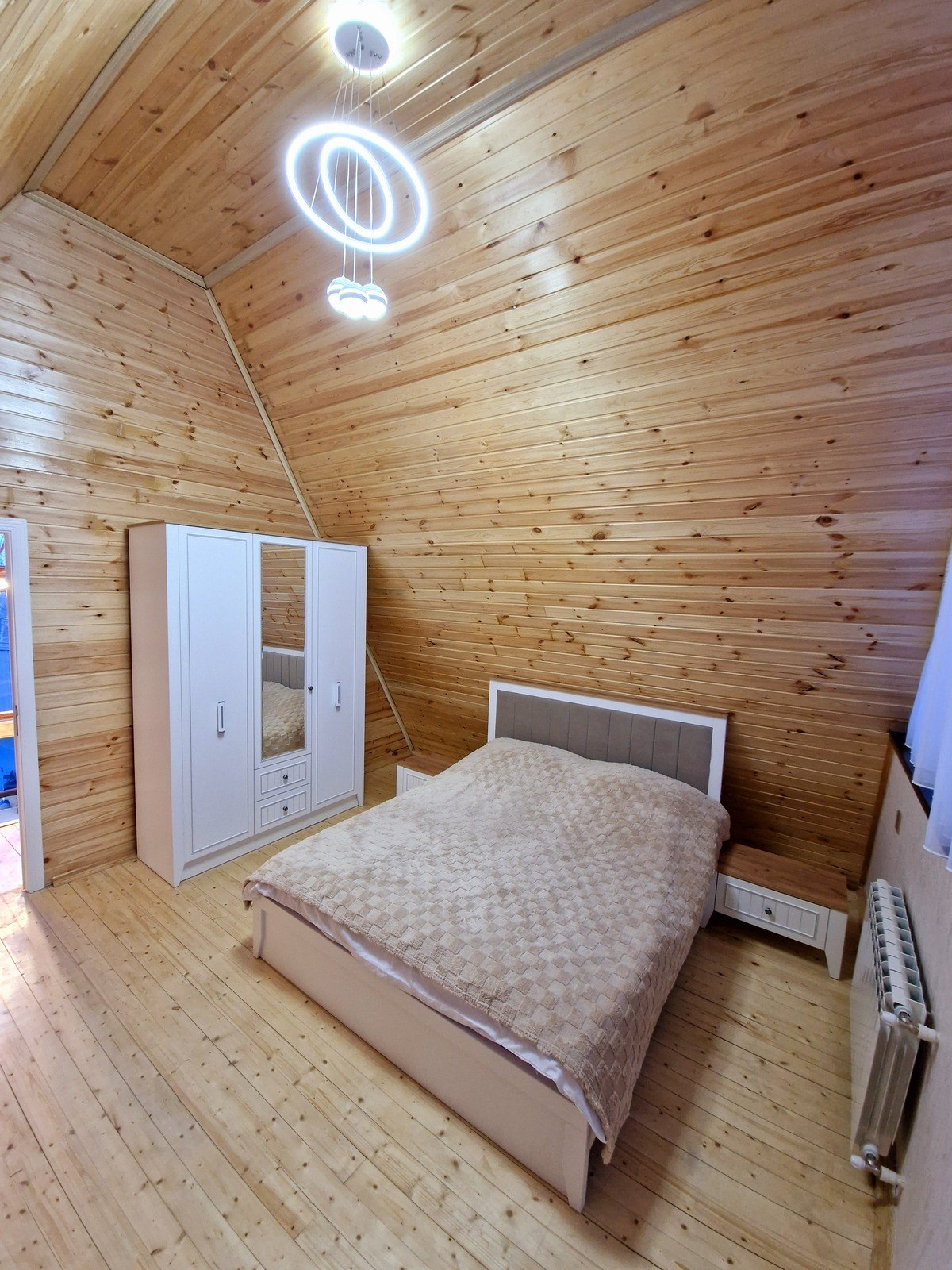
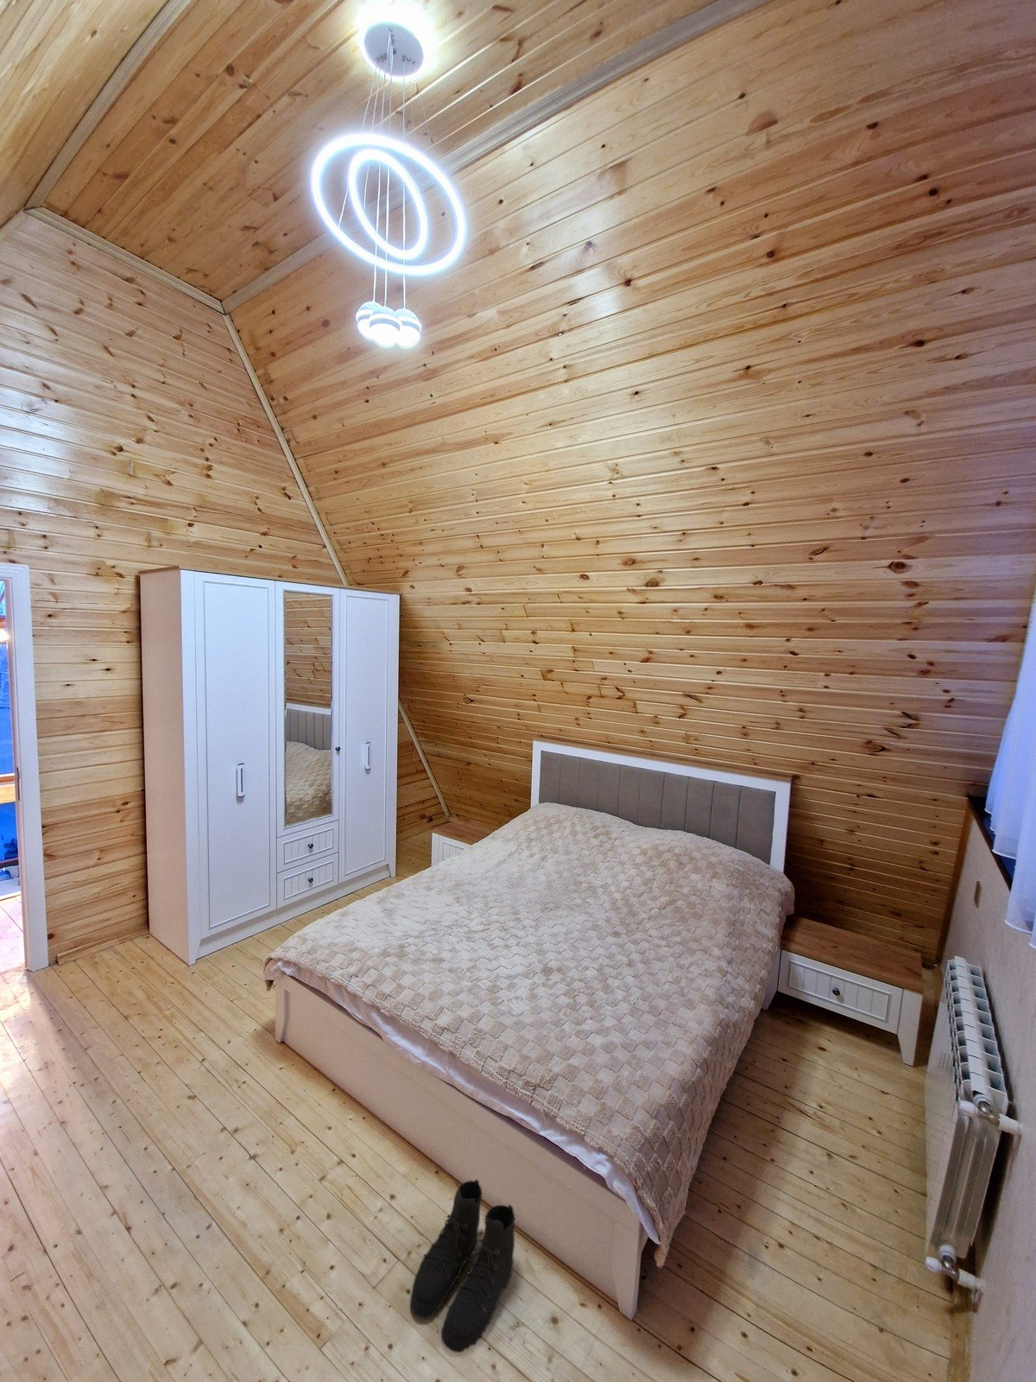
+ boots (466, 1251)
